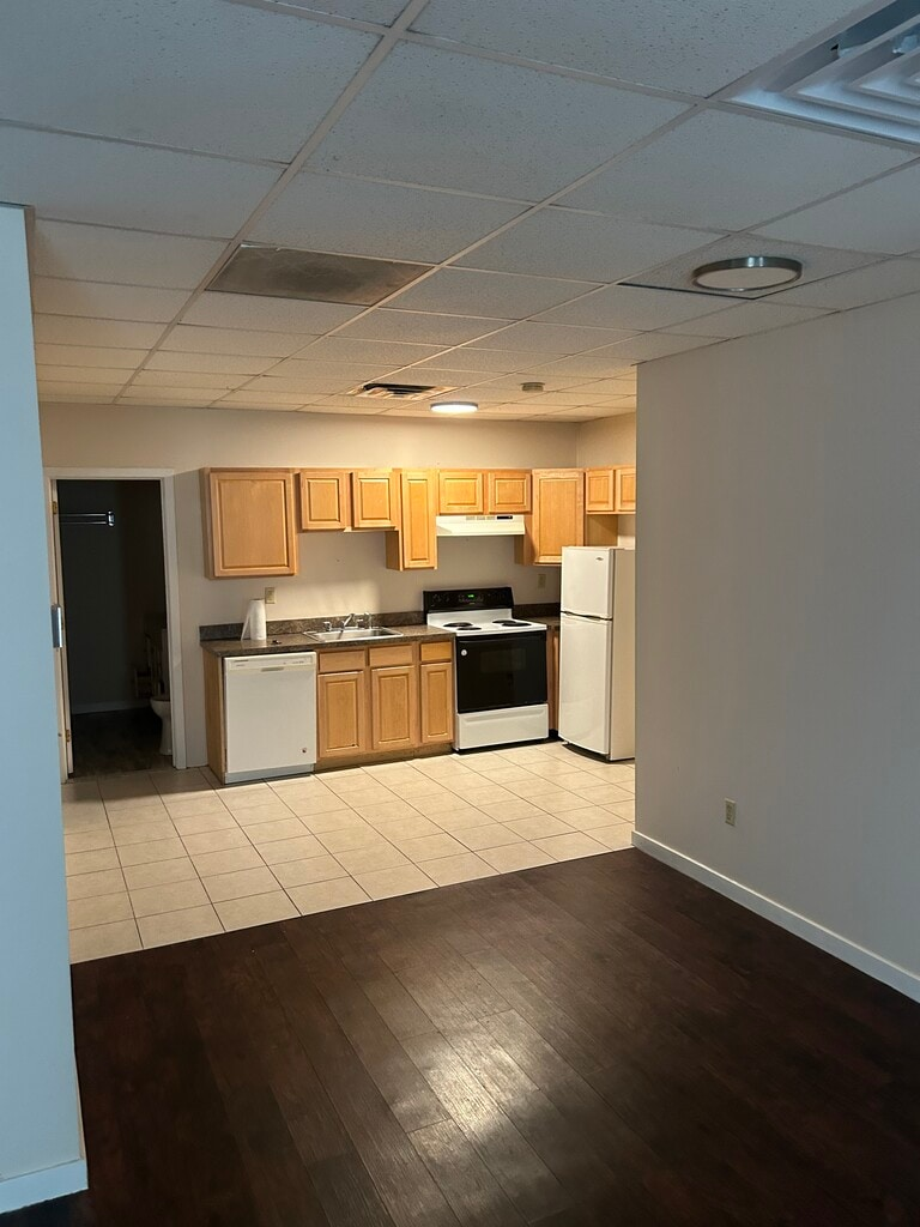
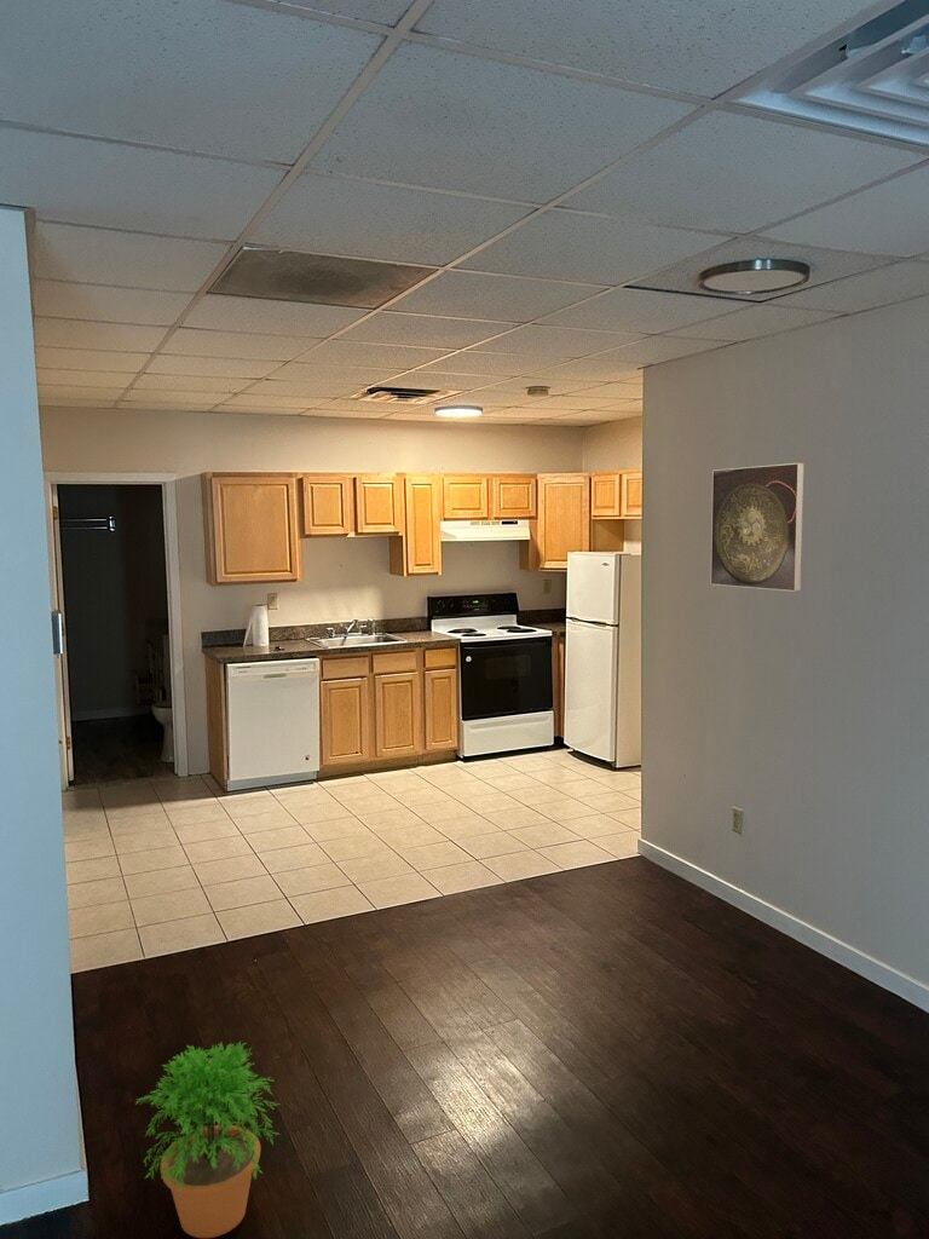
+ potted plant (207, 1130)
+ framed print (754, 528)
